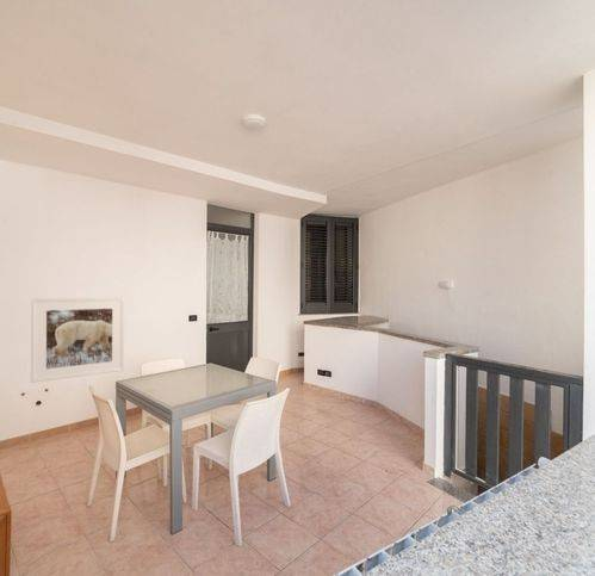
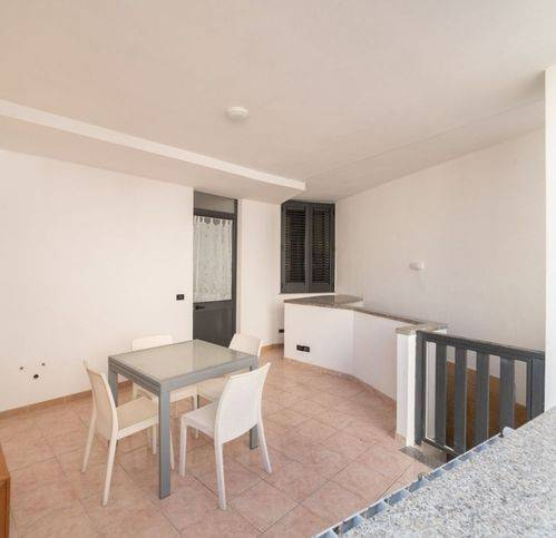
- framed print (80, 336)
